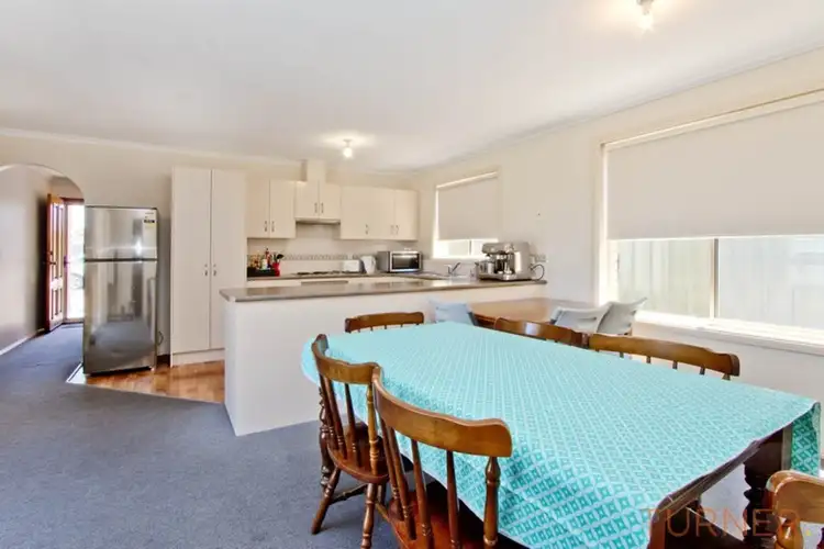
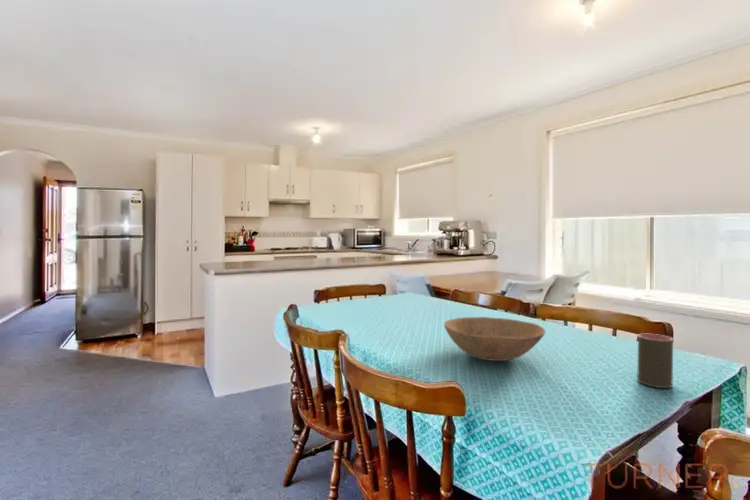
+ bowl (492, 341)
+ cup (654, 360)
